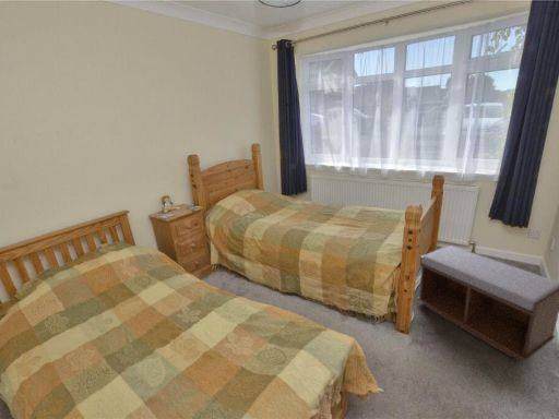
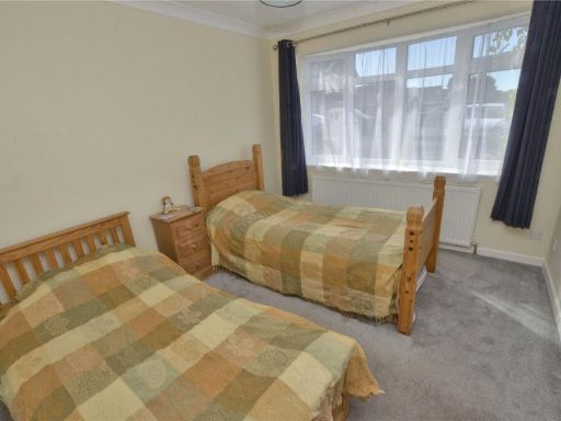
- bench (480, 295)
